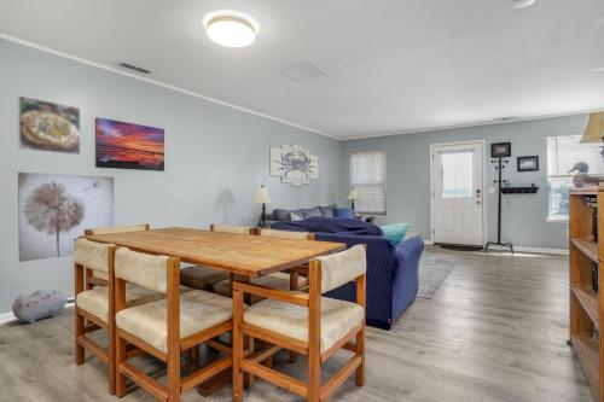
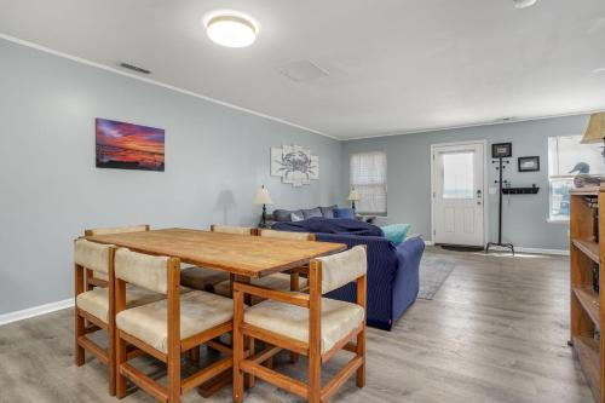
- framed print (51, 127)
- plush toy (45, 302)
- wall art (71, 215)
